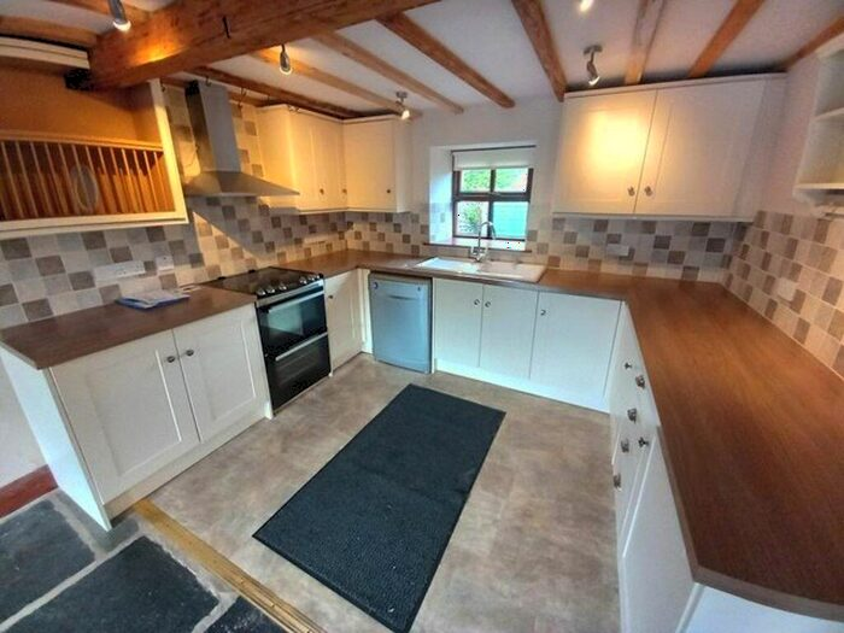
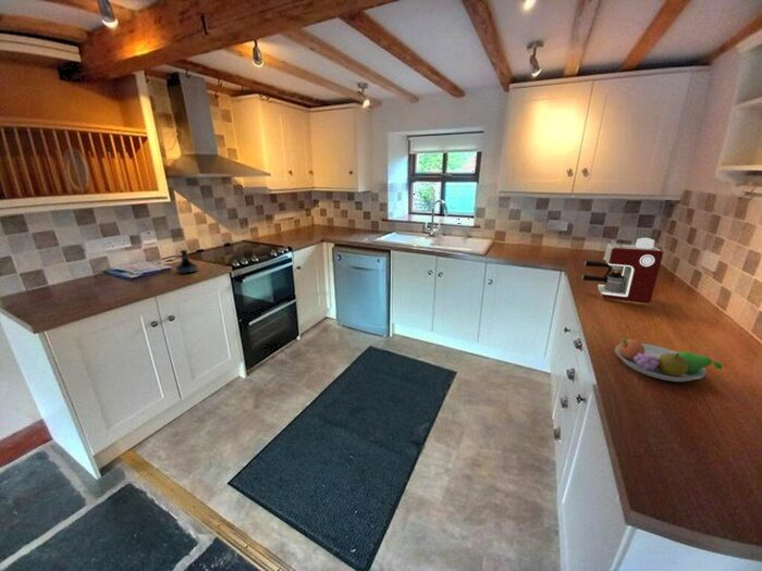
+ tequila bottle (185, 260)
+ coffee maker (617, 266)
+ fruit bowl (662, 355)
